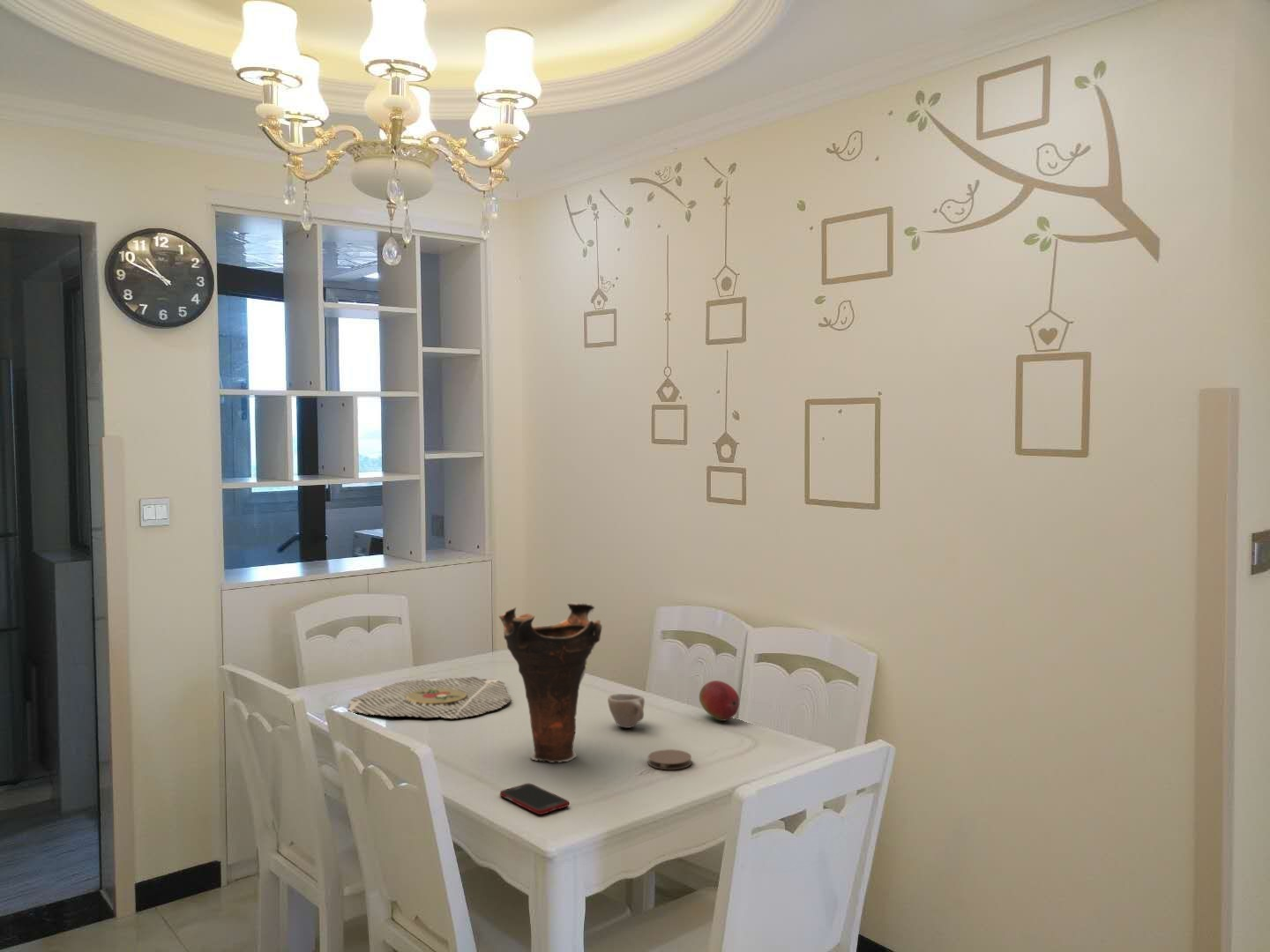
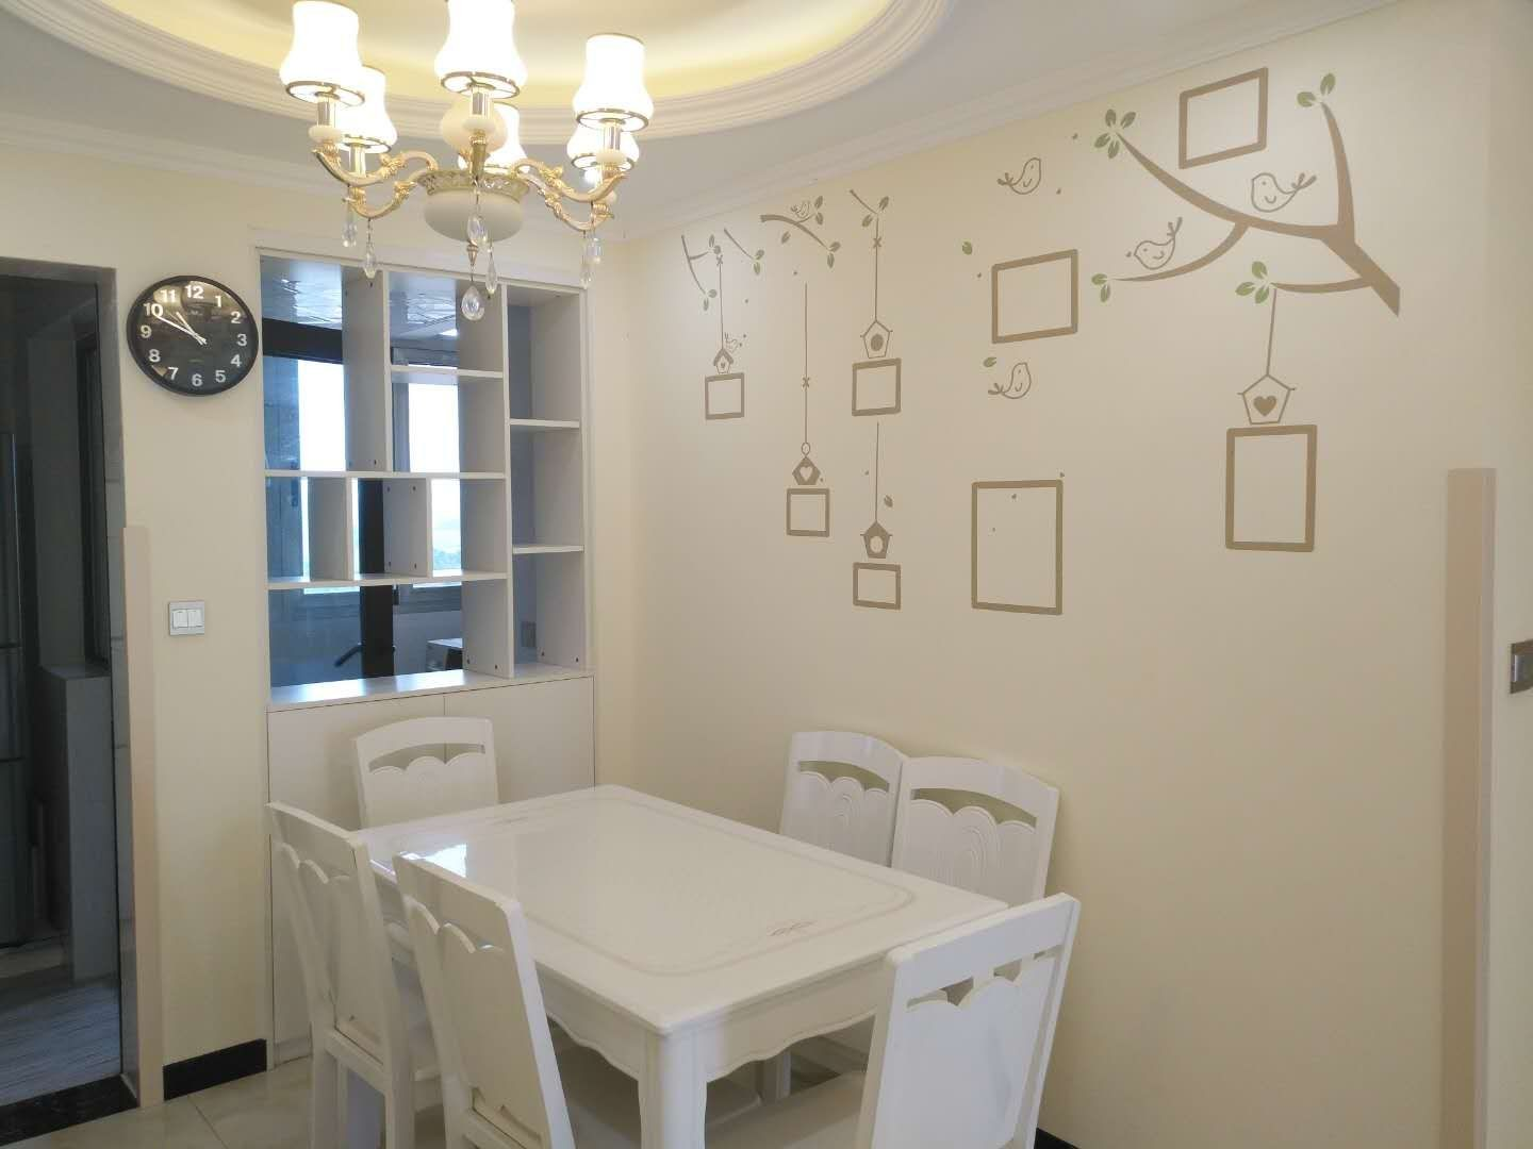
- fruit (719, 700)
- coaster (669, 759)
- cell phone (534, 799)
- vase (551, 681)
- napkin (432, 695)
- cup (630, 711)
